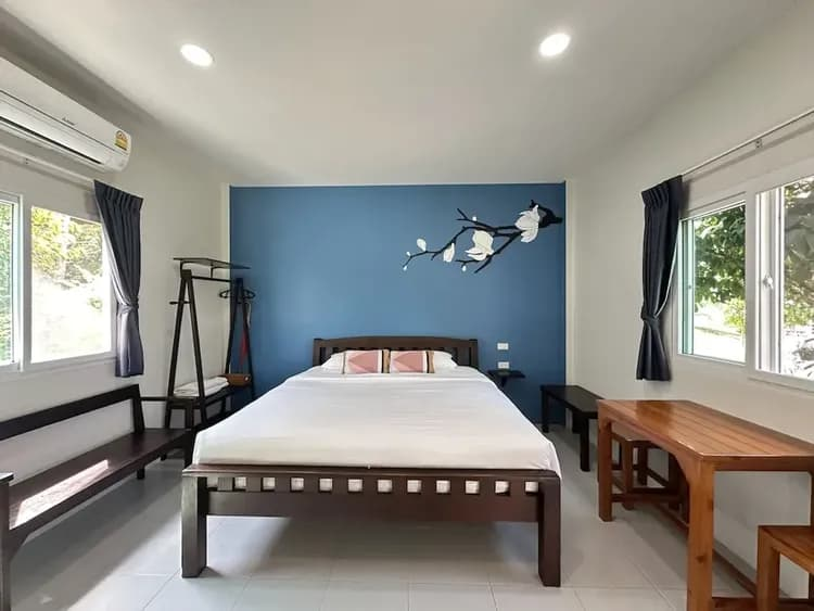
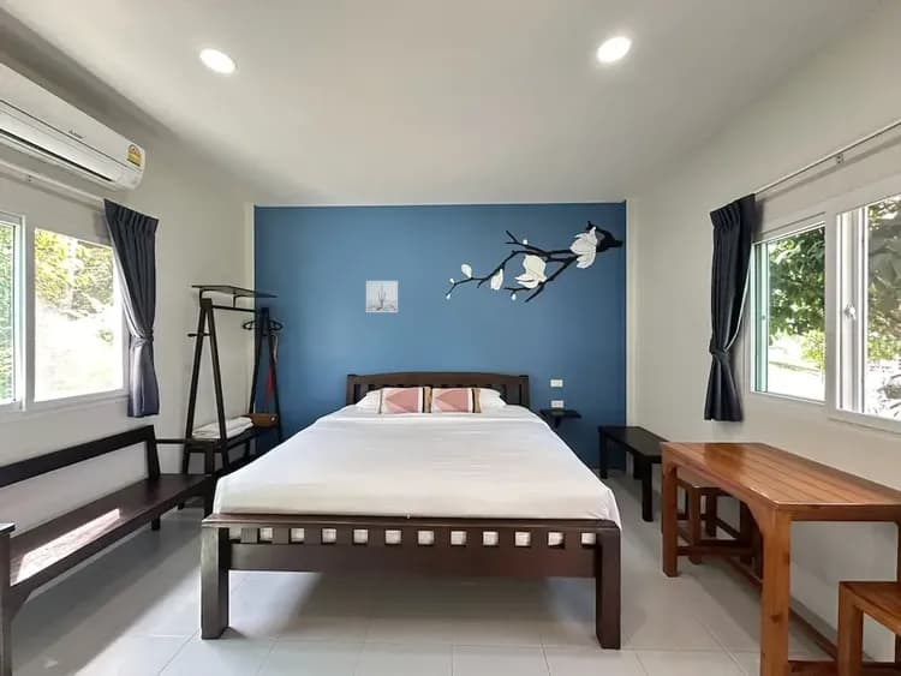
+ wall art (382, 297)
